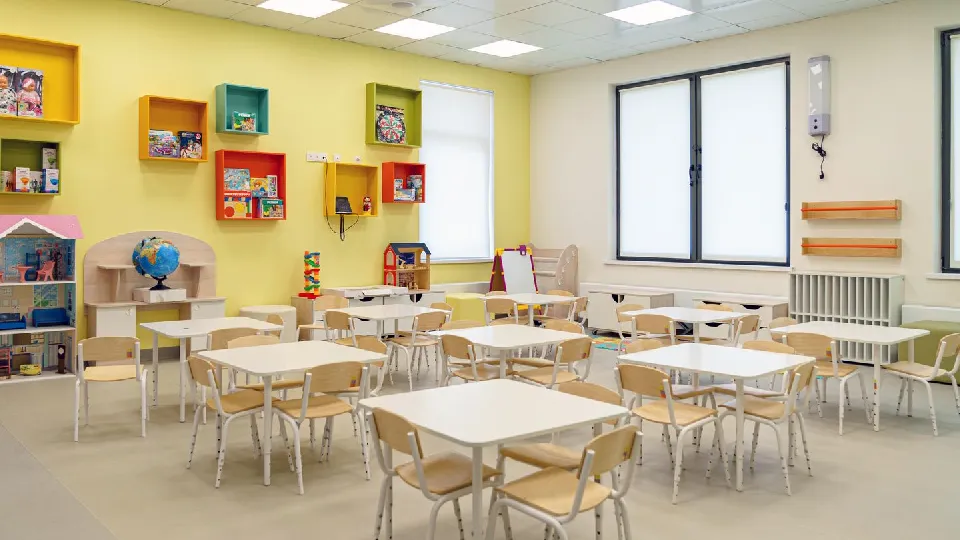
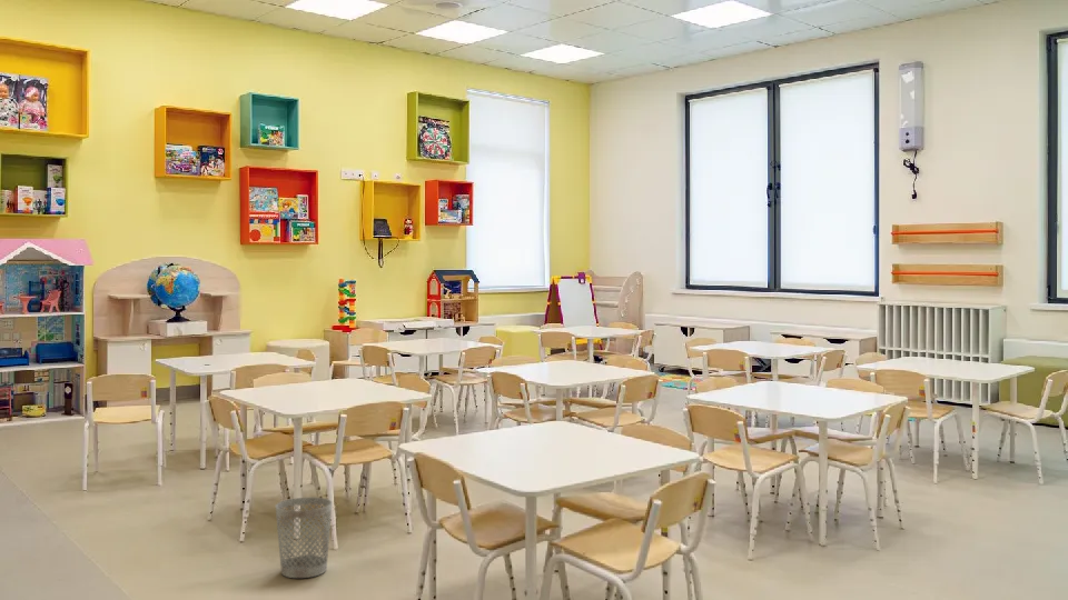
+ wastebasket (304, 538)
